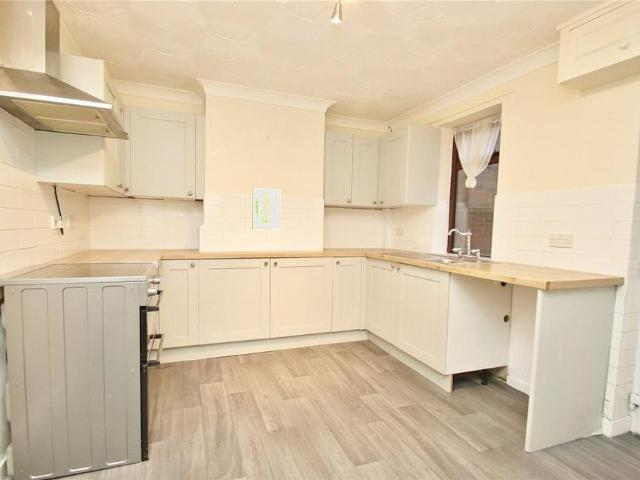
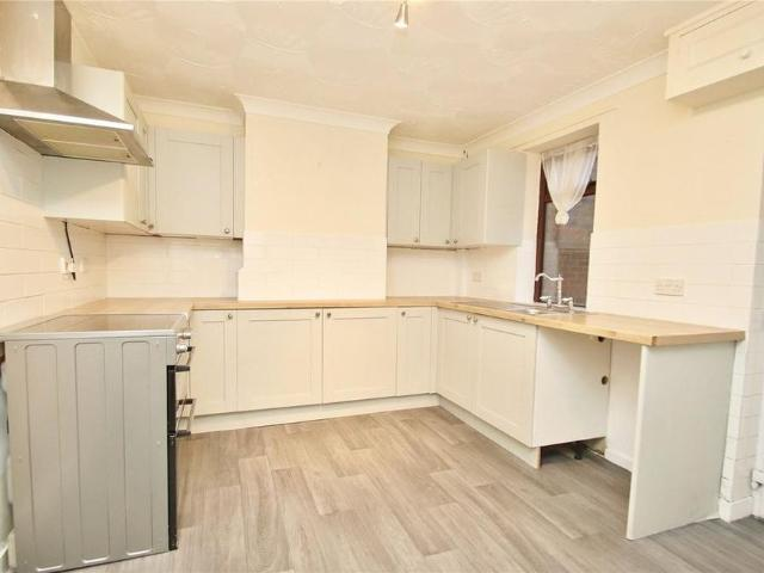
- wall art (266, 209)
